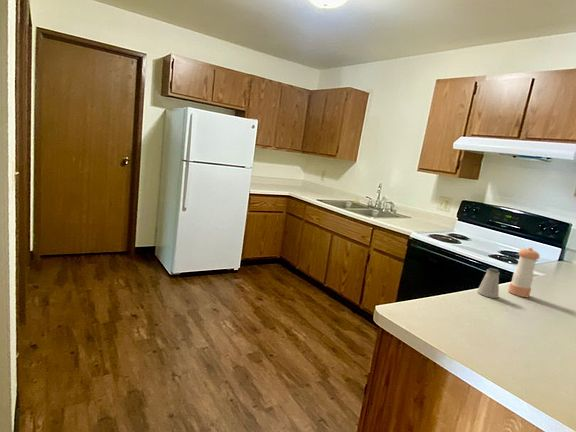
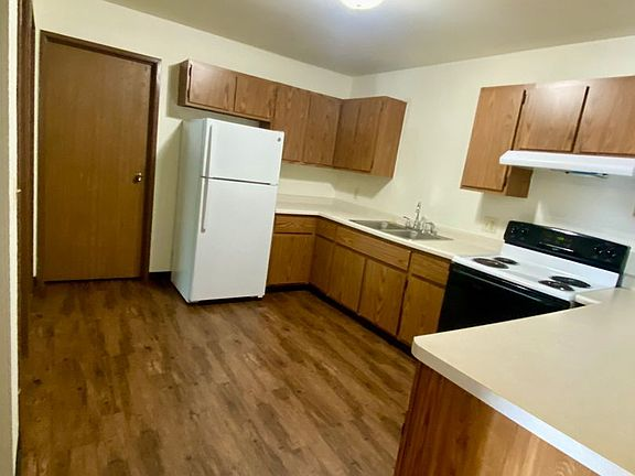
- saltshaker (490, 281)
- pepper shaker (524, 271)
